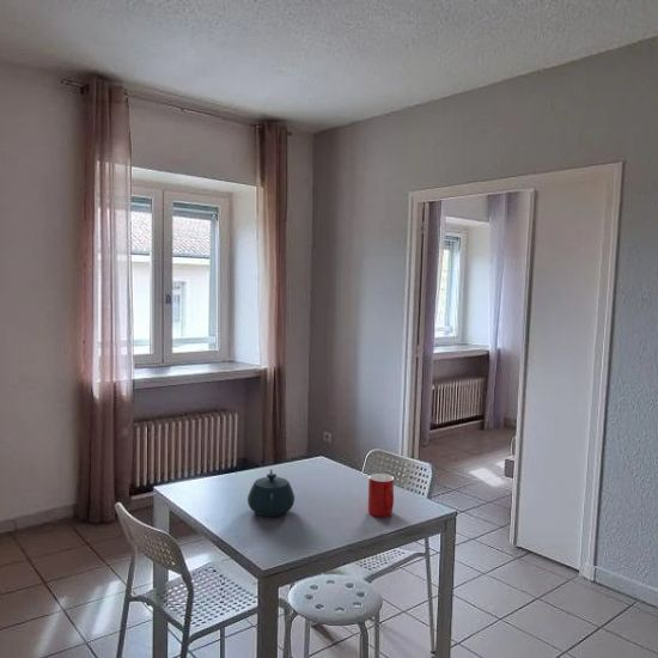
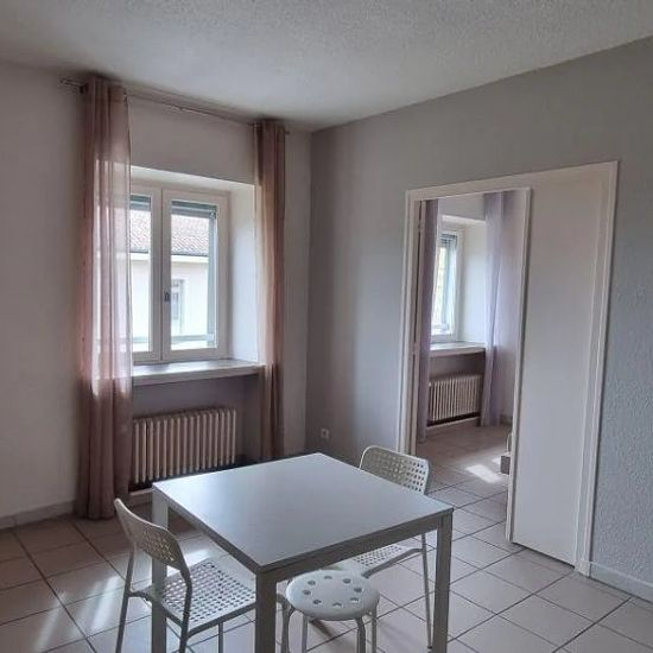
- cup (382, 496)
- teapot (270, 492)
